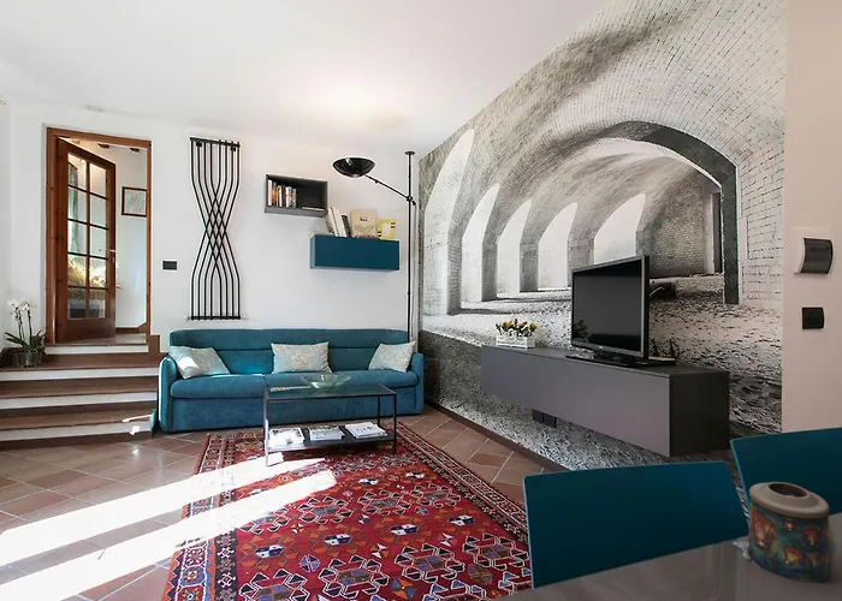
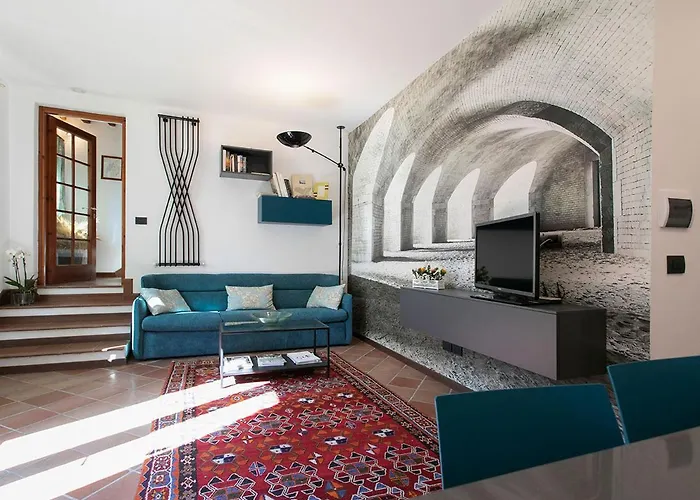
- candle (777, 522)
